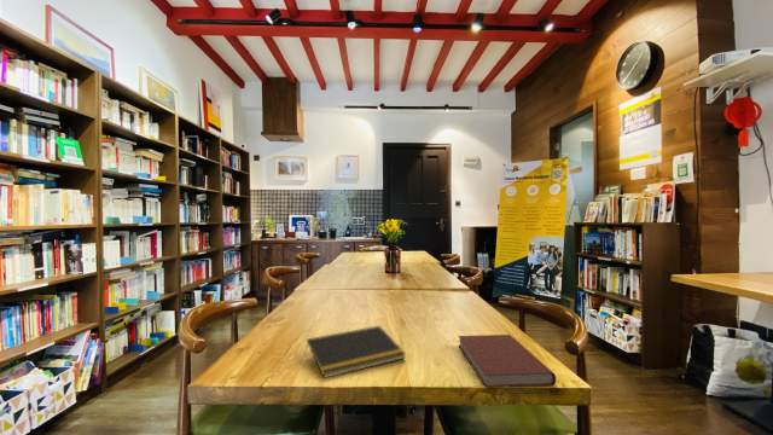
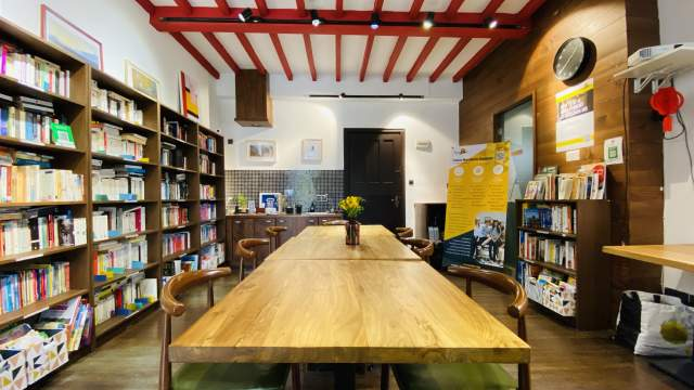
- notepad (355, 348)
- book (500, 356)
